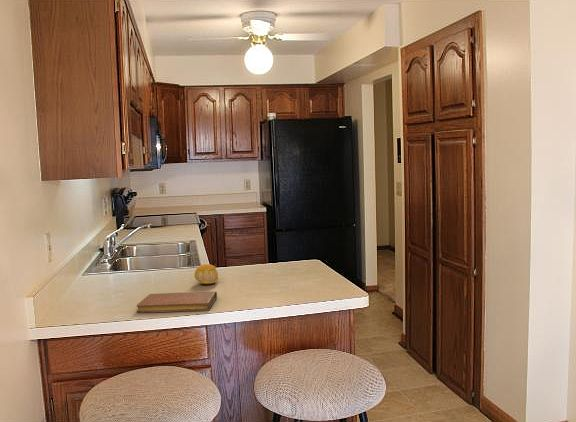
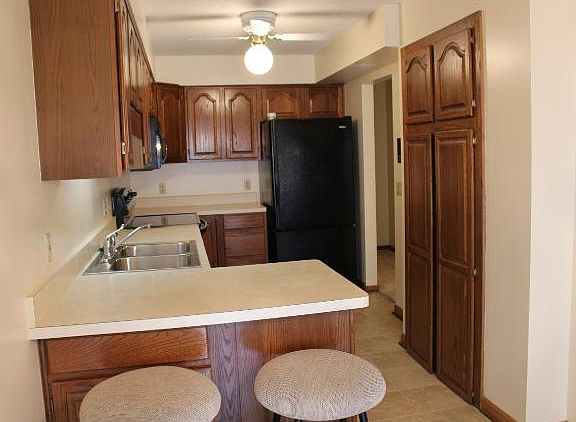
- fruit (206, 273)
- notebook (178, 301)
